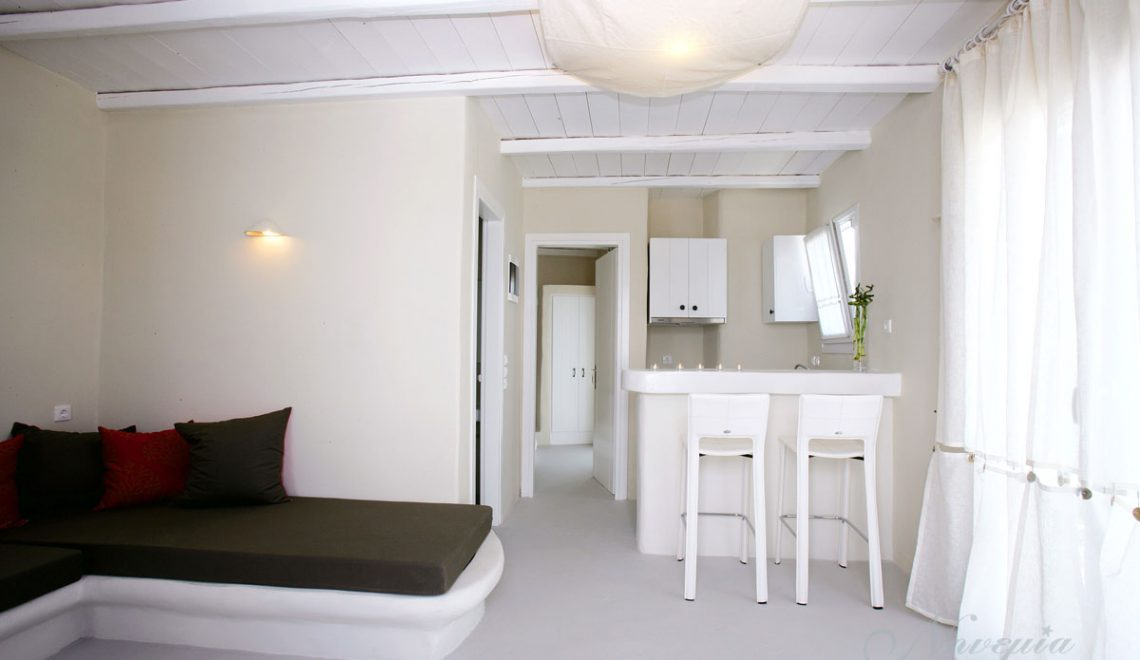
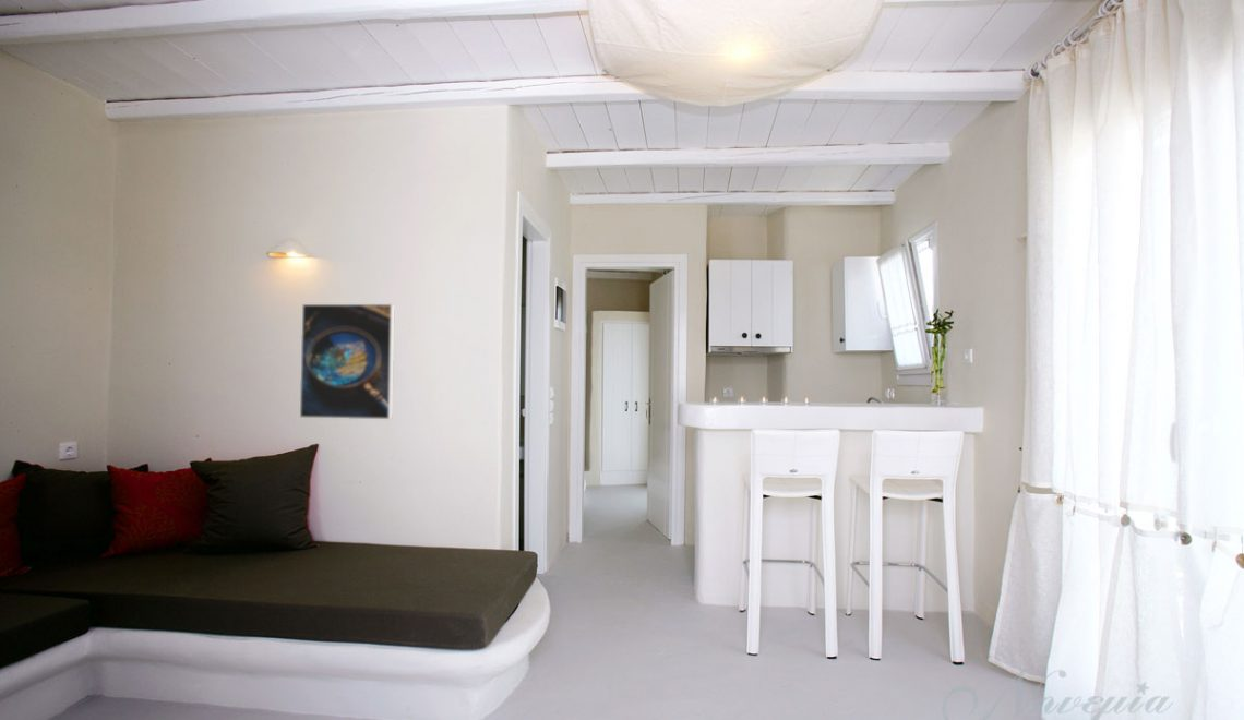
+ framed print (347, 361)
